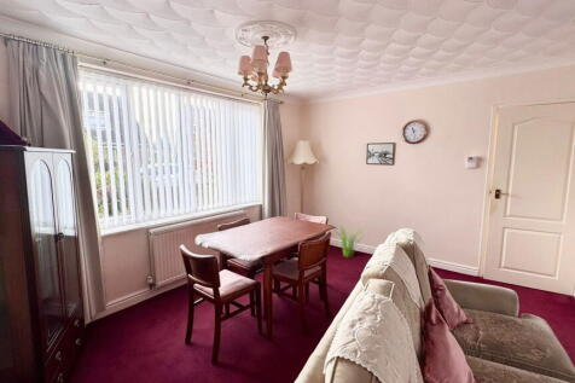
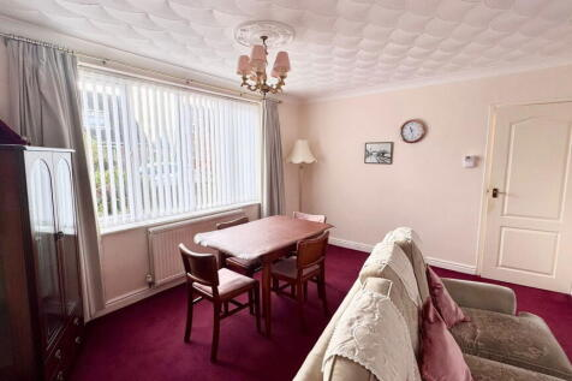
- decorative plant (350, 242)
